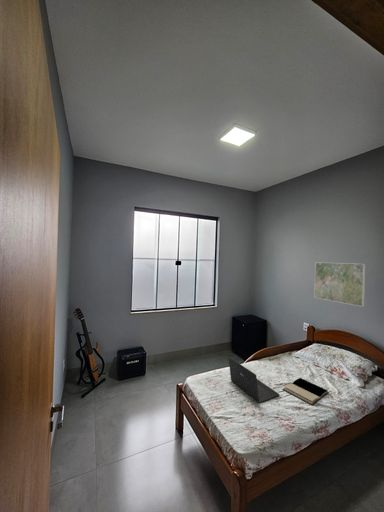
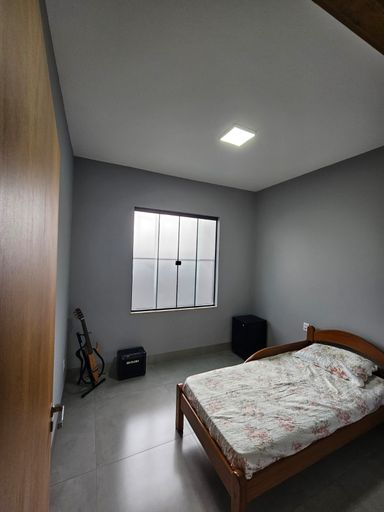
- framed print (337, 282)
- book (305, 389)
- laptop (252, 375)
